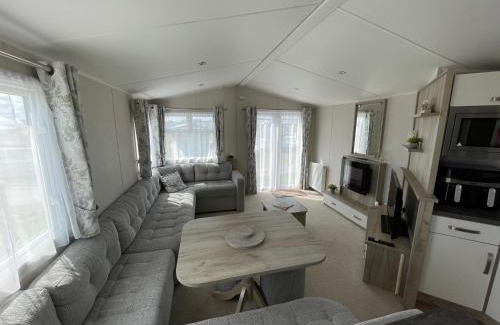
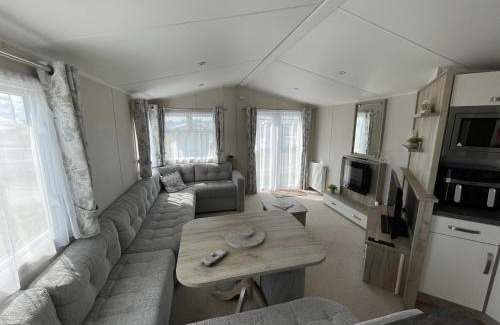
+ remote control (214, 256)
